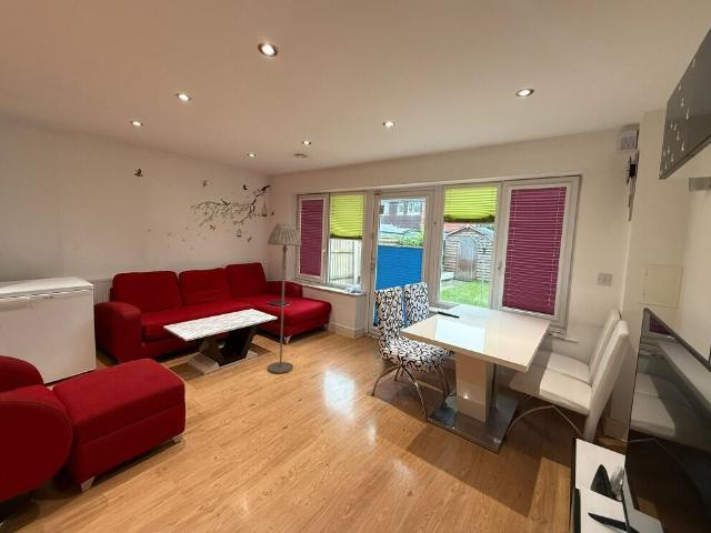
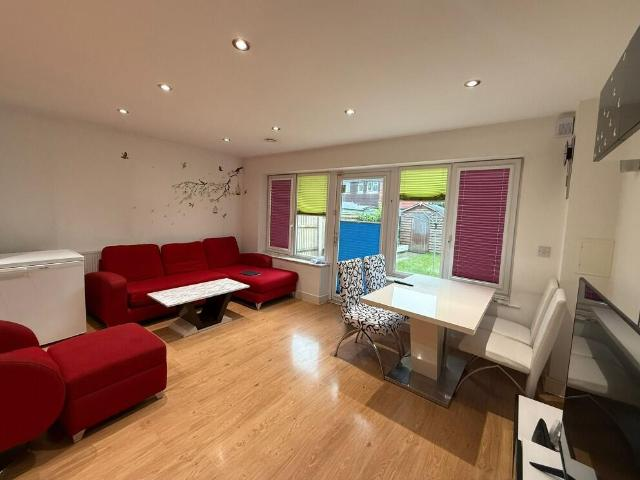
- floor lamp (282, 296)
